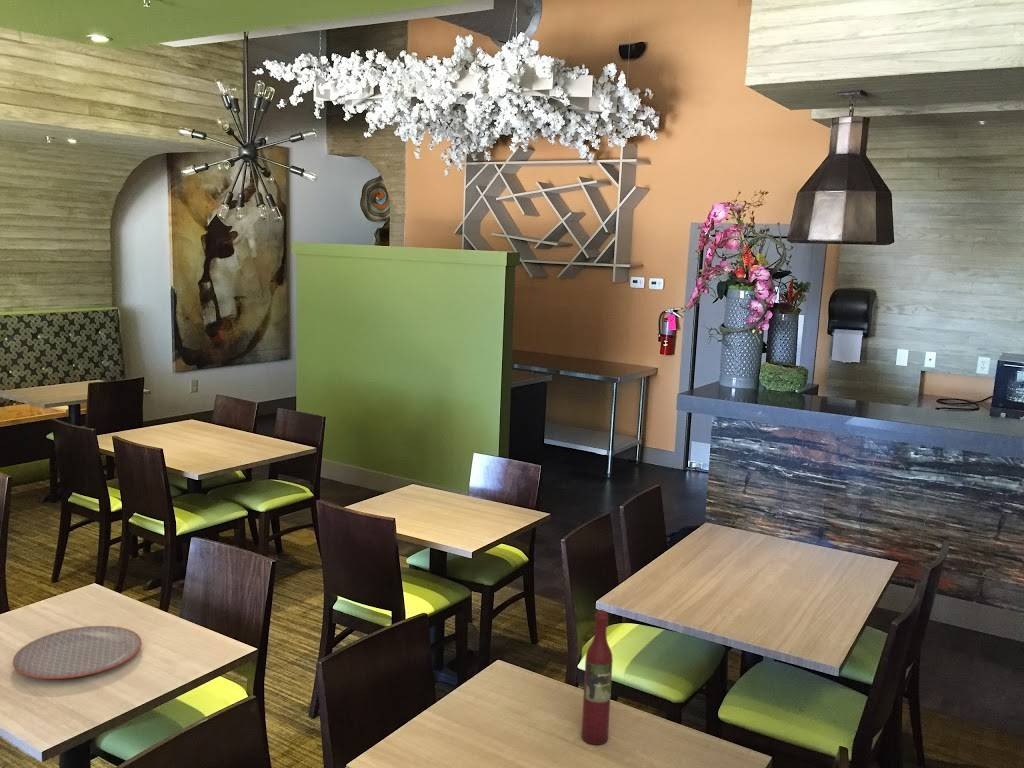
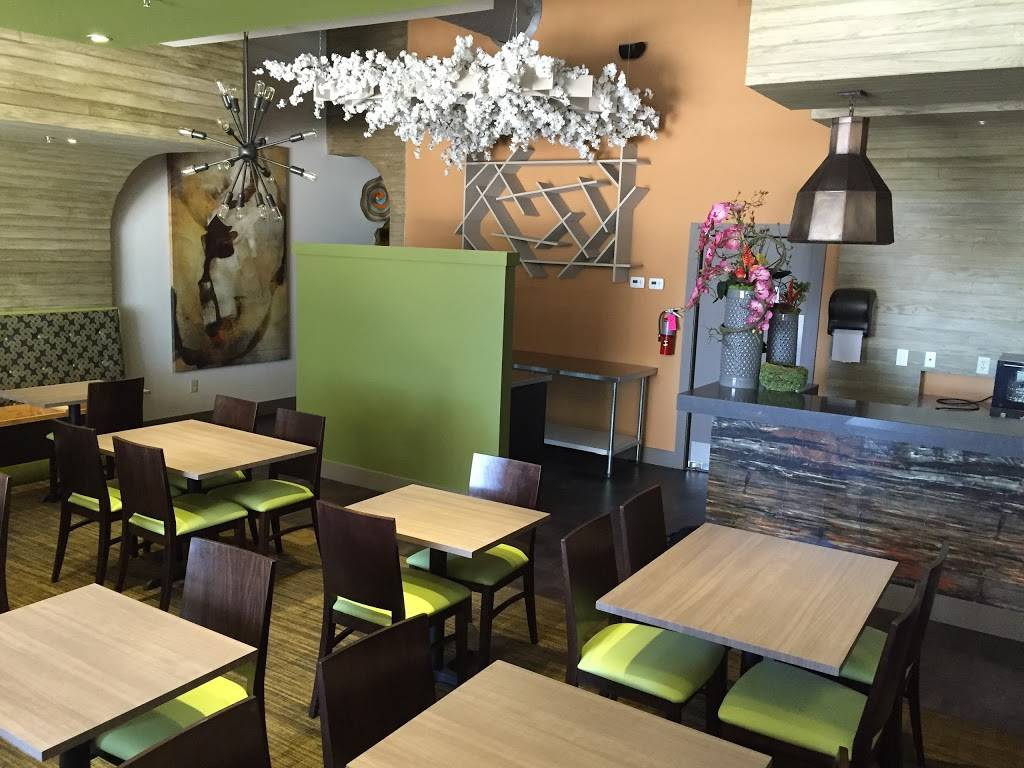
- plate (79, 654)
- wine bottle (598, 675)
